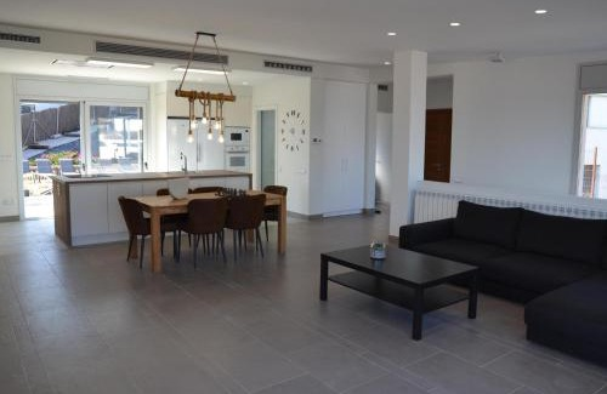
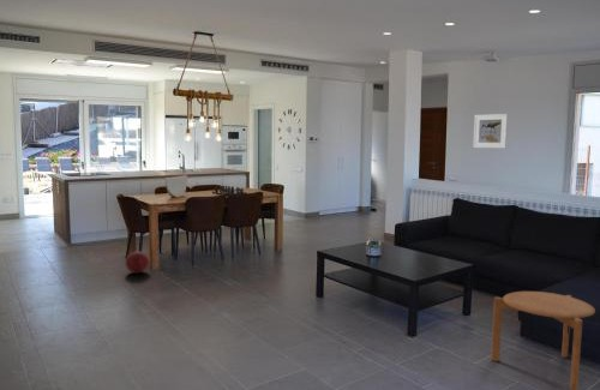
+ ball (137, 262)
+ side table (563, 334)
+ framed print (490, 131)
